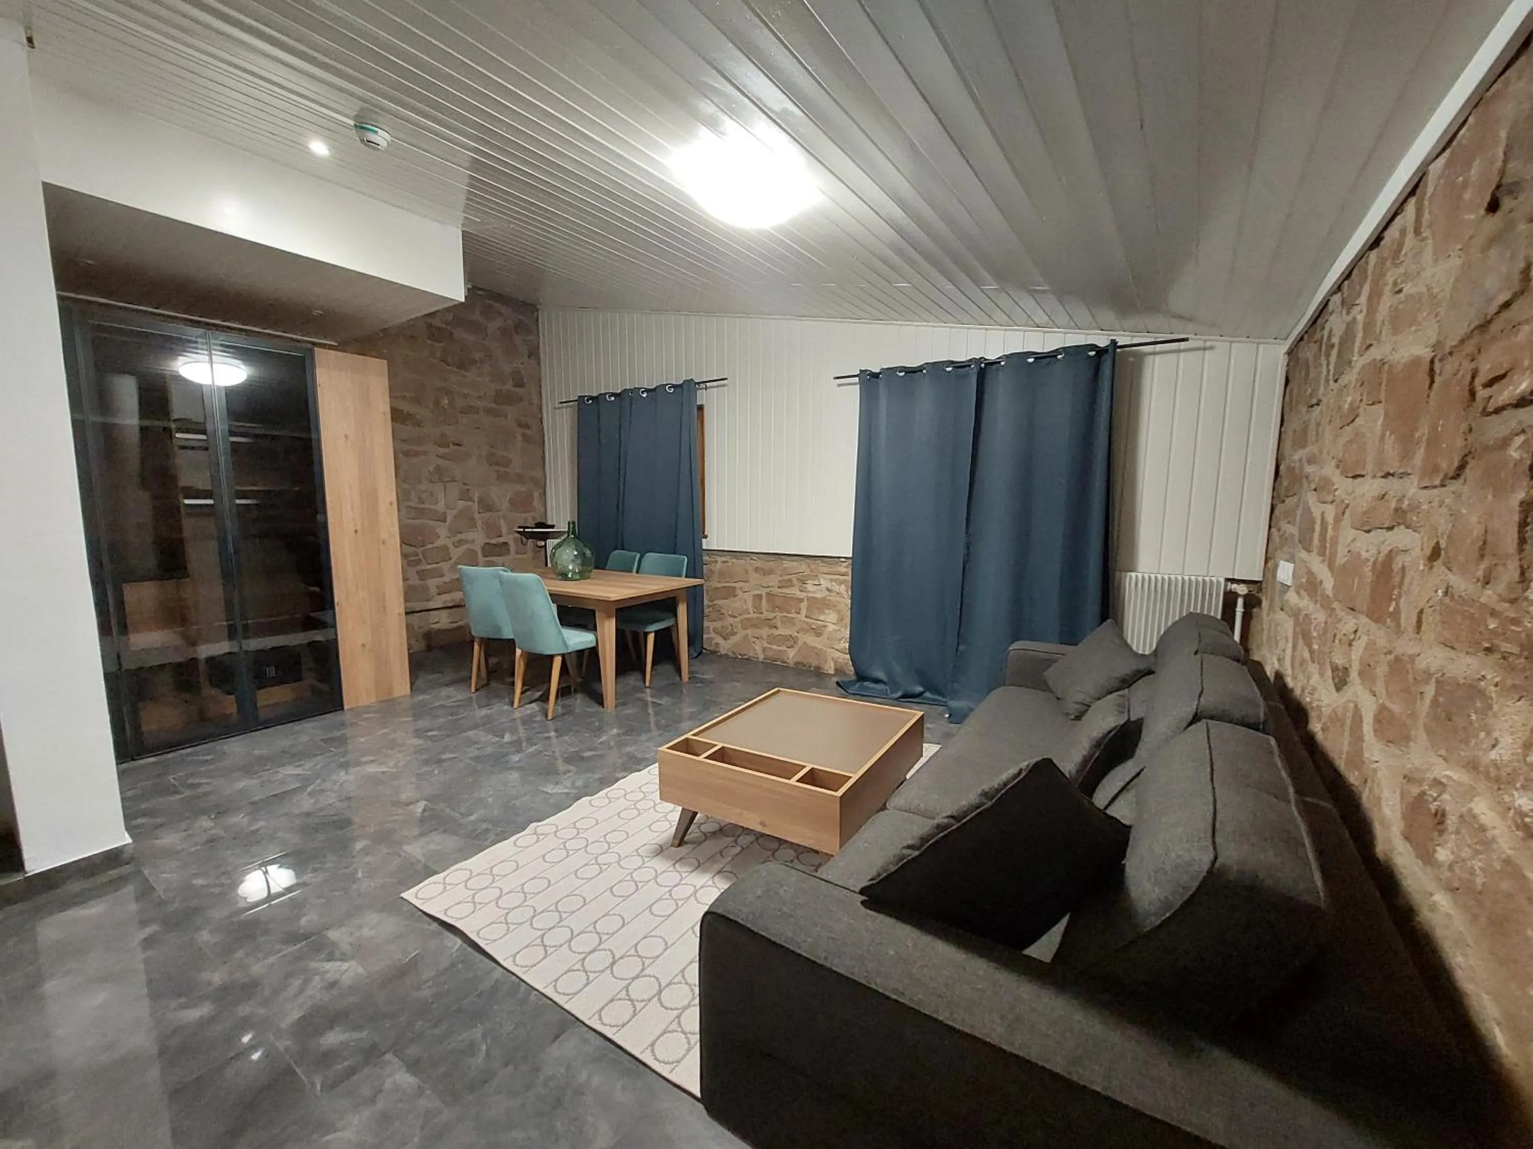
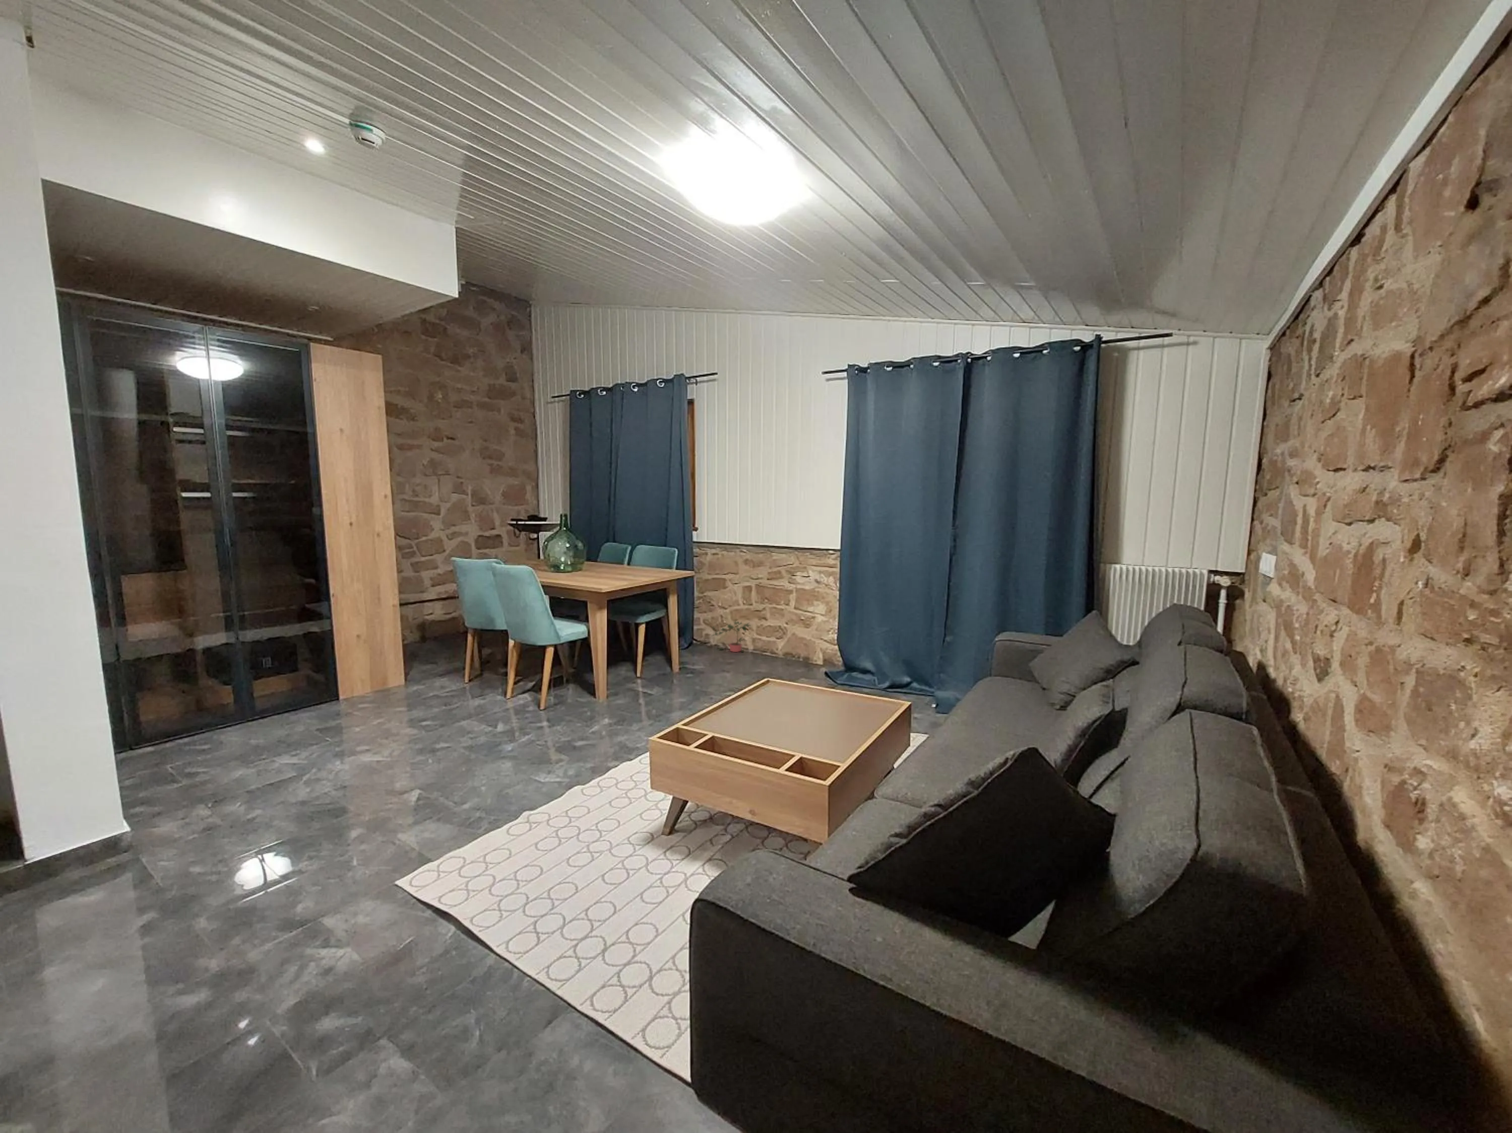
+ potted plant (730, 631)
